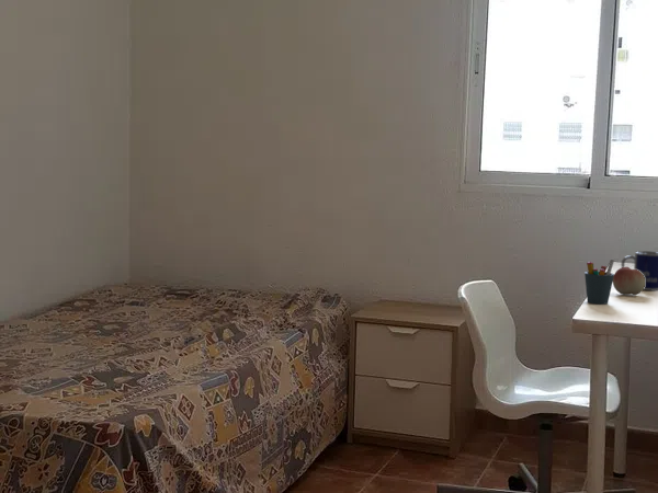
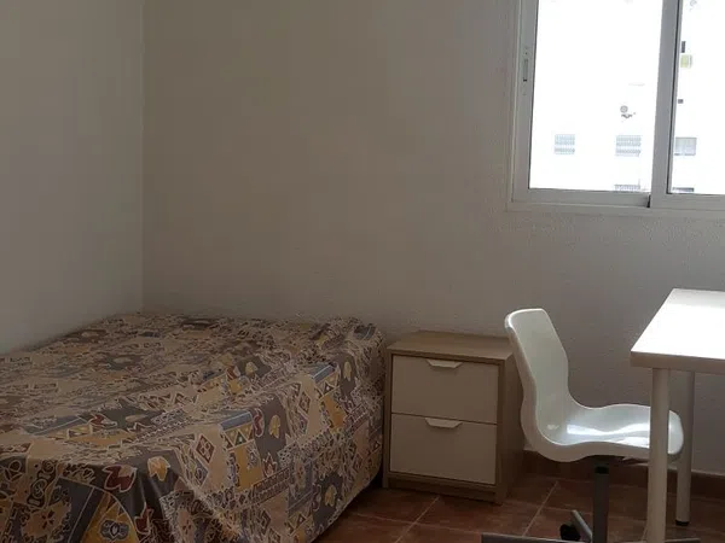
- pen holder (598, 279)
- fruit (628, 280)
- mug (640, 270)
